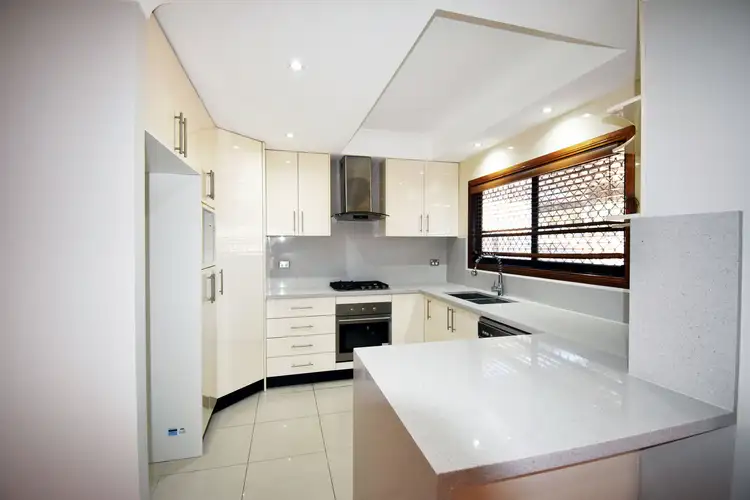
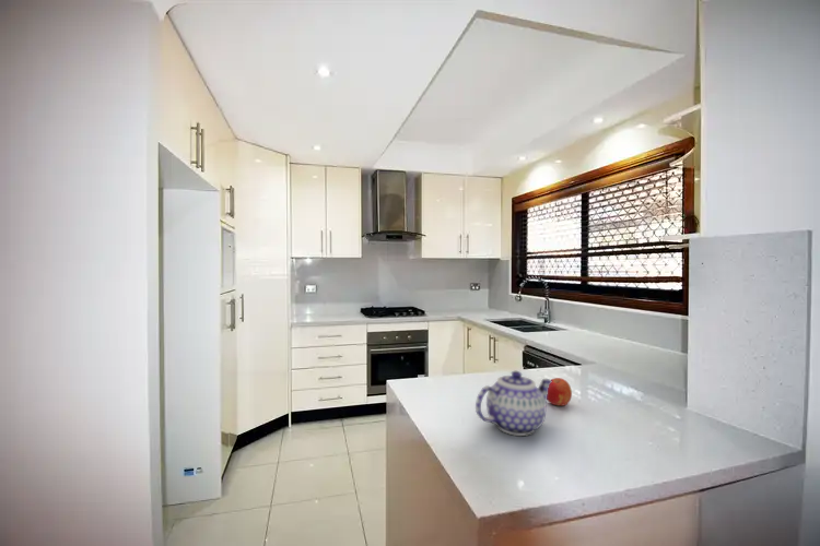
+ fruit (558, 391)
+ teapot (515, 399)
